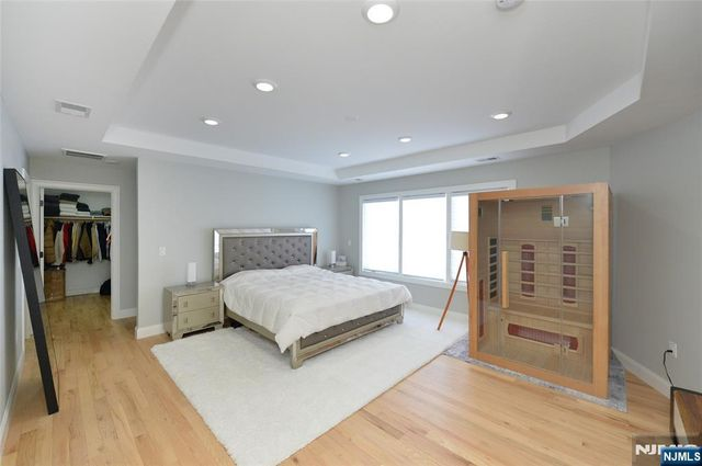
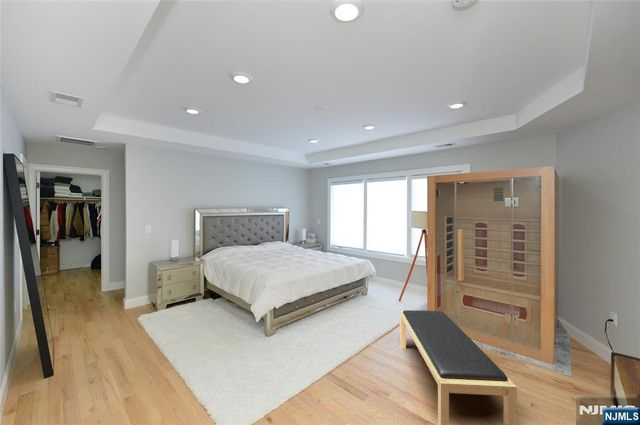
+ bench (442, 358)
